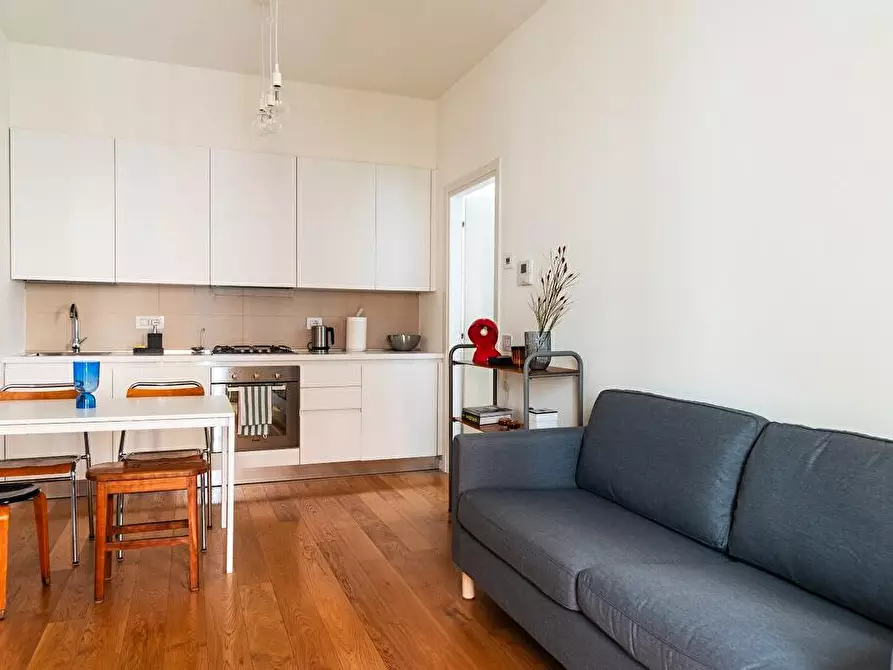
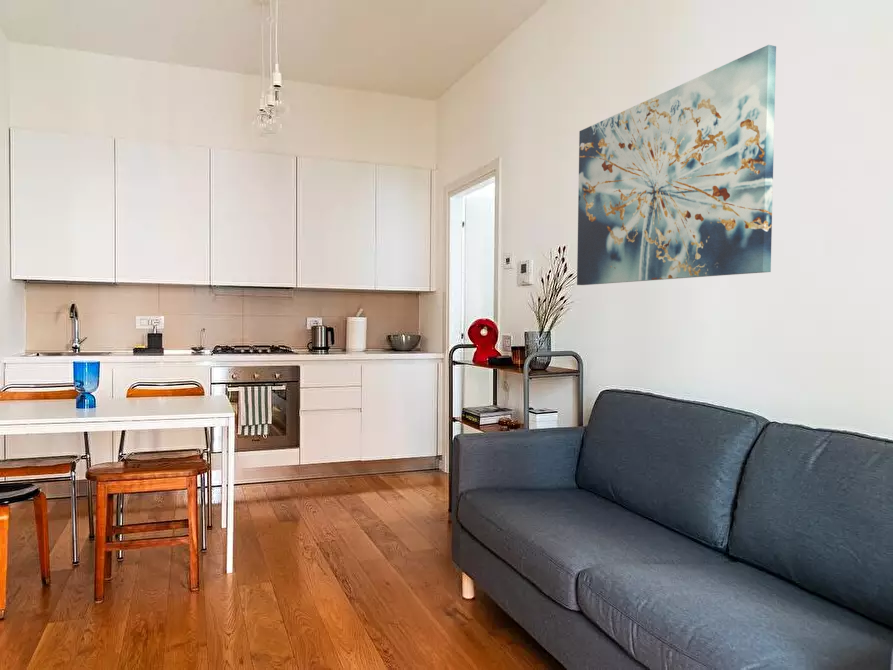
+ wall art (657, 188)
